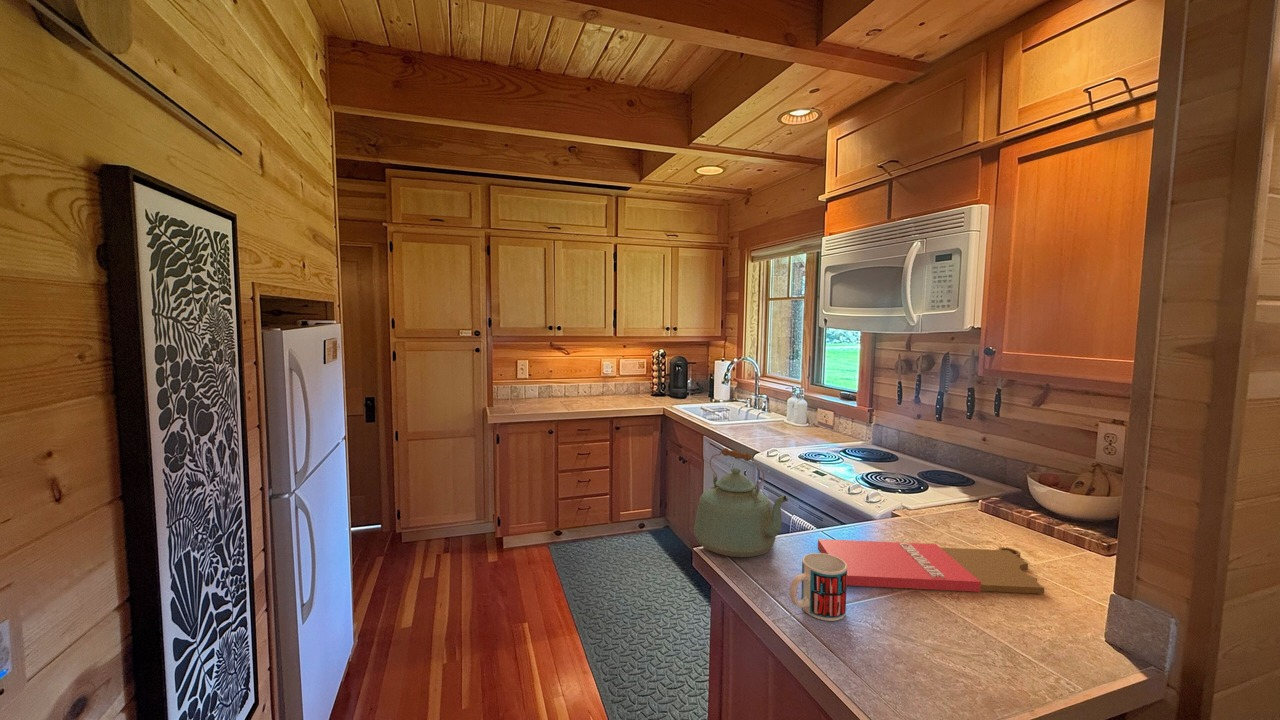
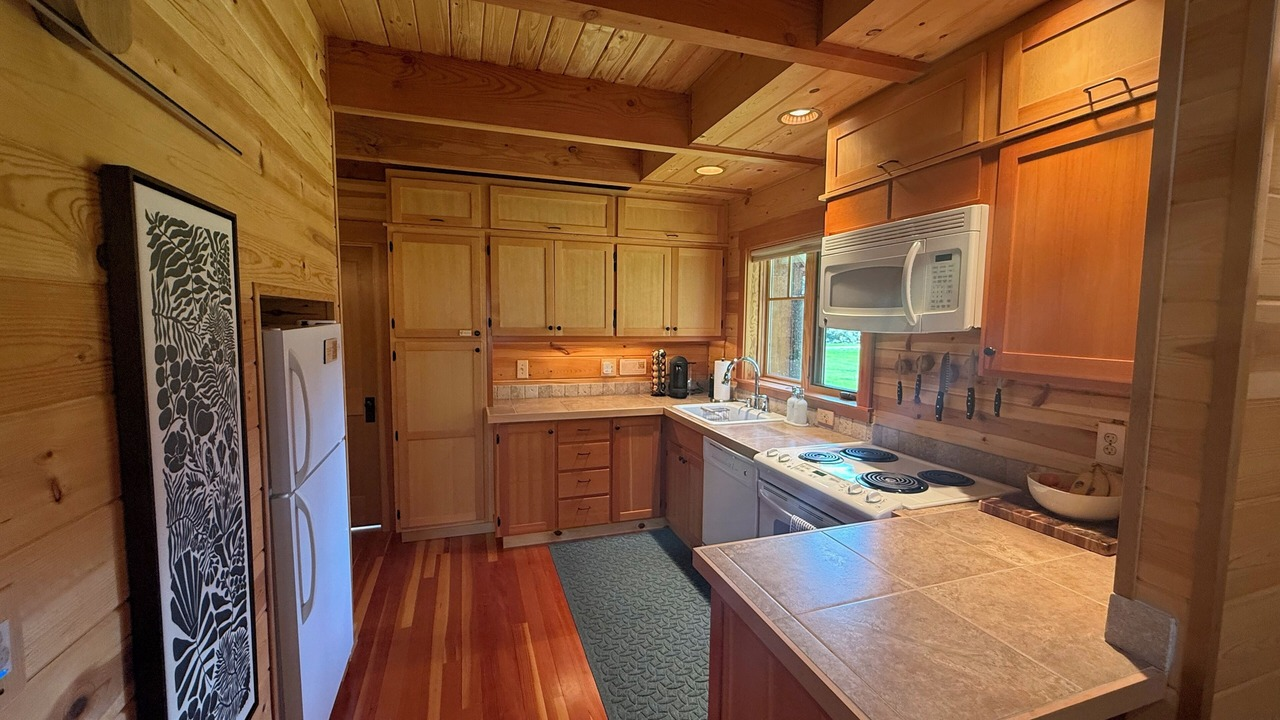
- mug (819, 588)
- cutting board (933, 562)
- kettle (741, 499)
